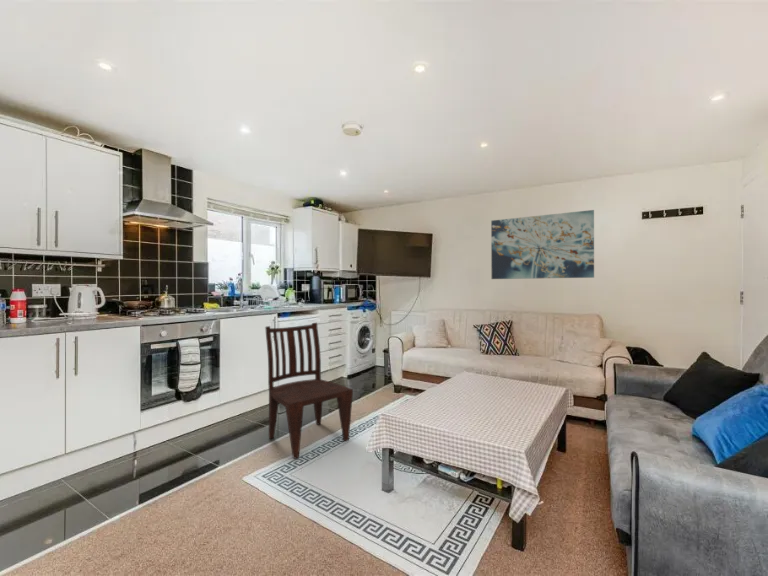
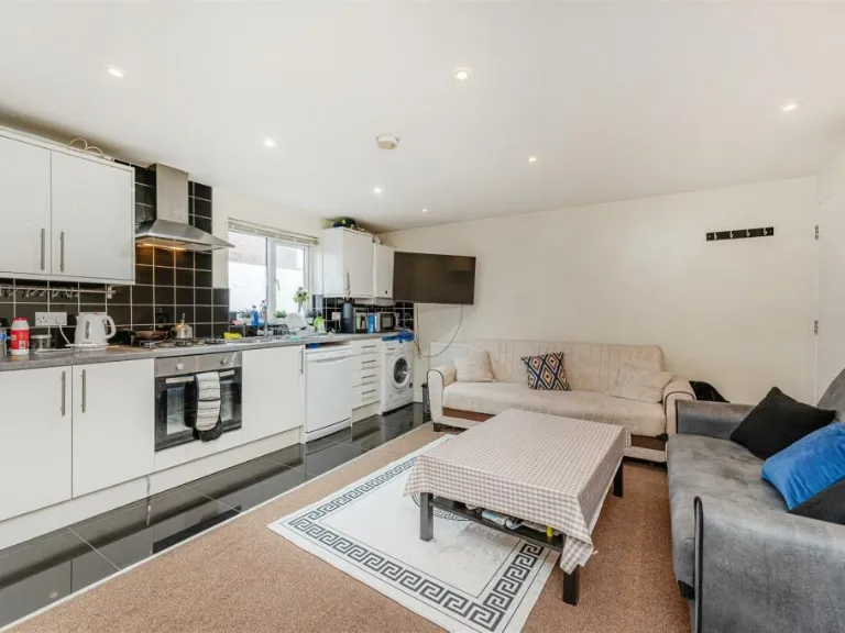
- dining chair (307, 382)
- wall art (539, 247)
